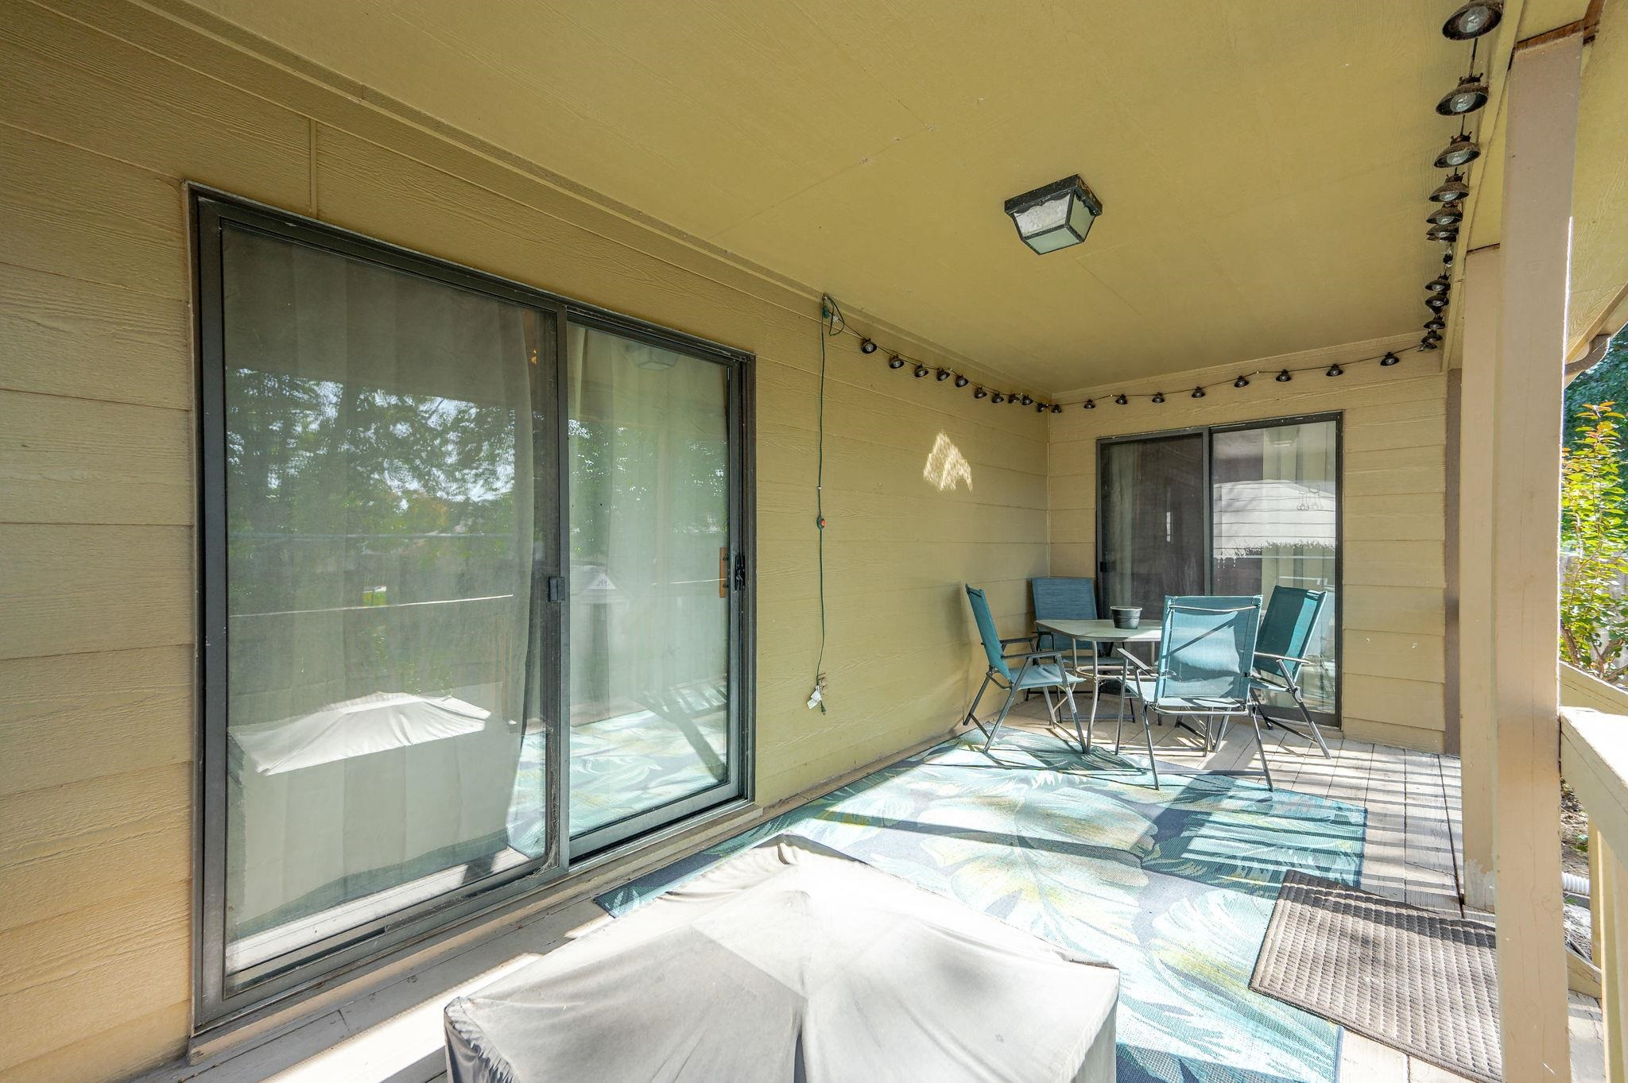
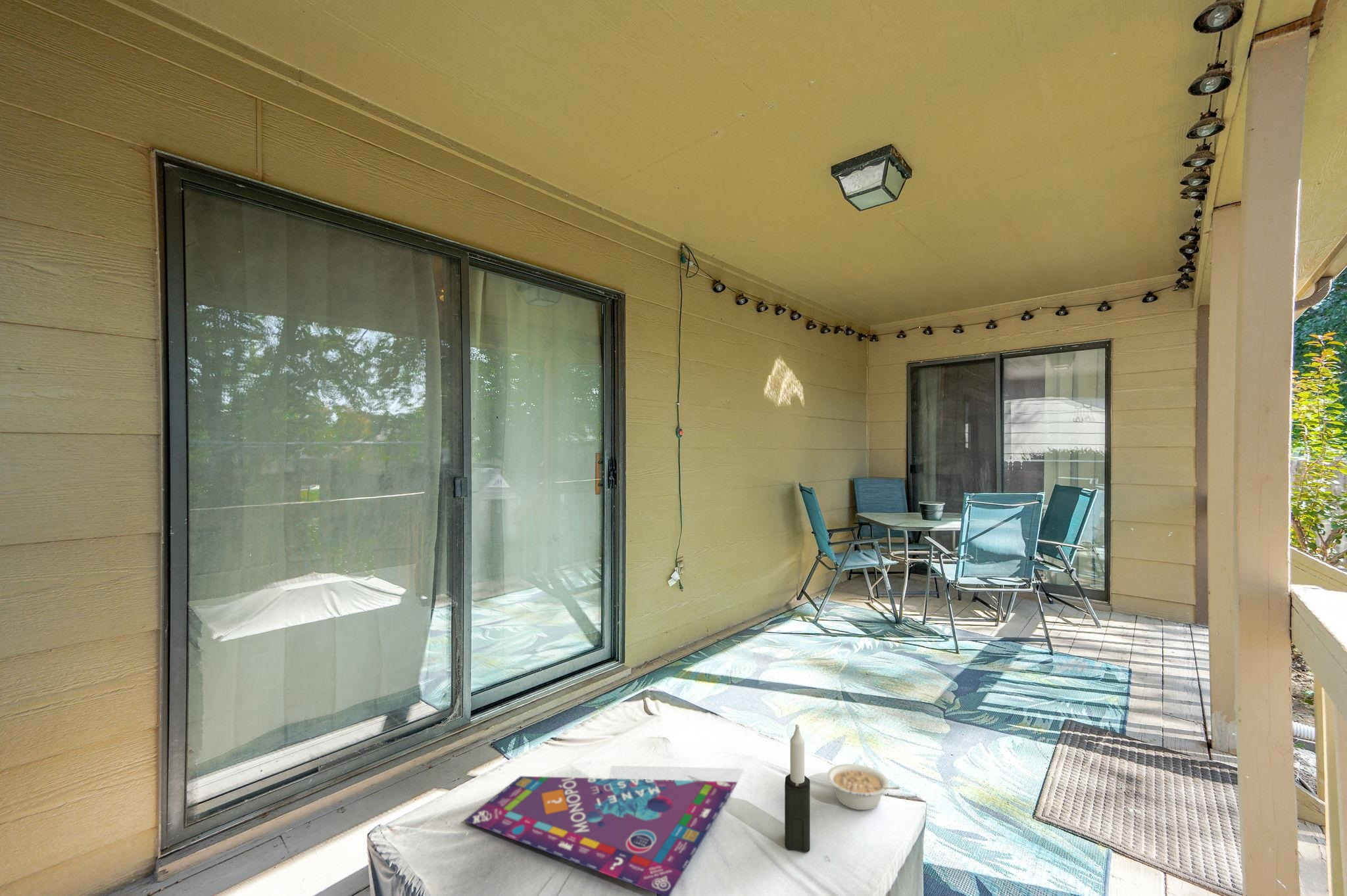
+ legume (860, 786)
+ candle (797, 784)
+ gameboard (620, 788)
